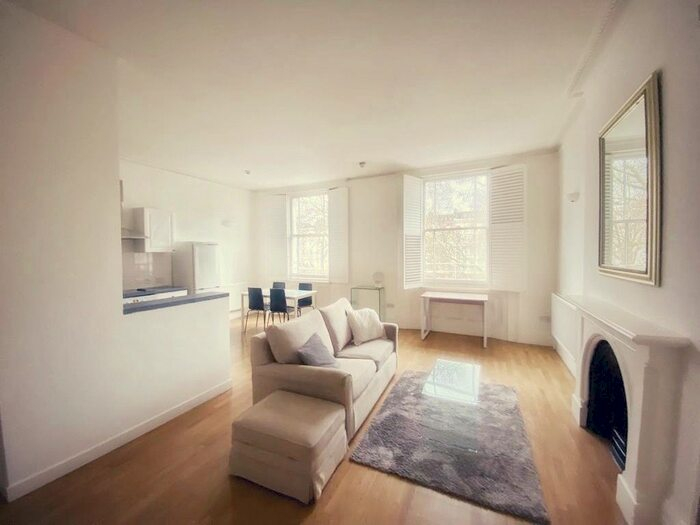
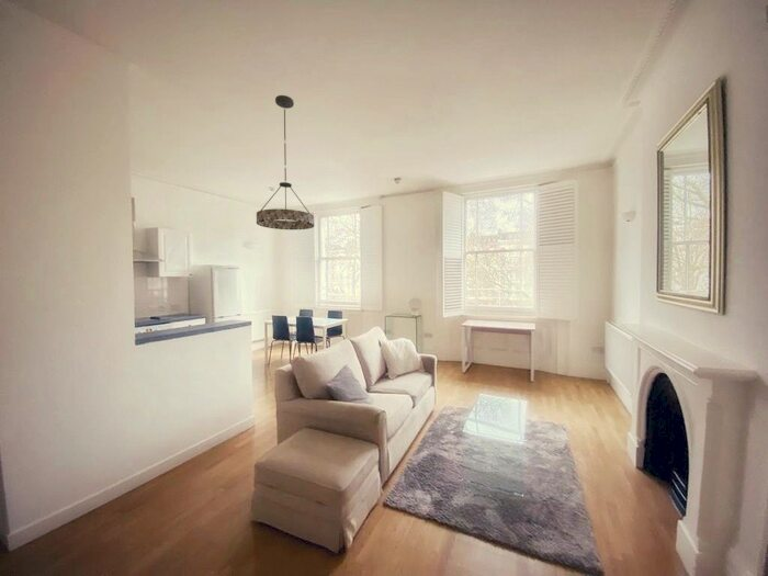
+ chandelier (285, 162)
